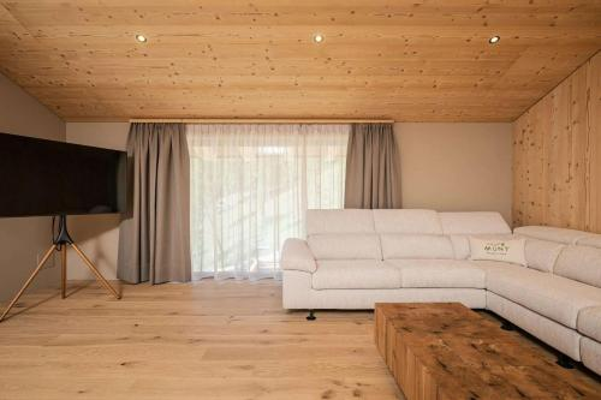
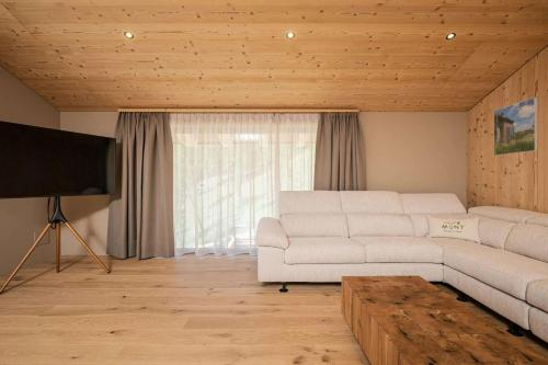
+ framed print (514, 128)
